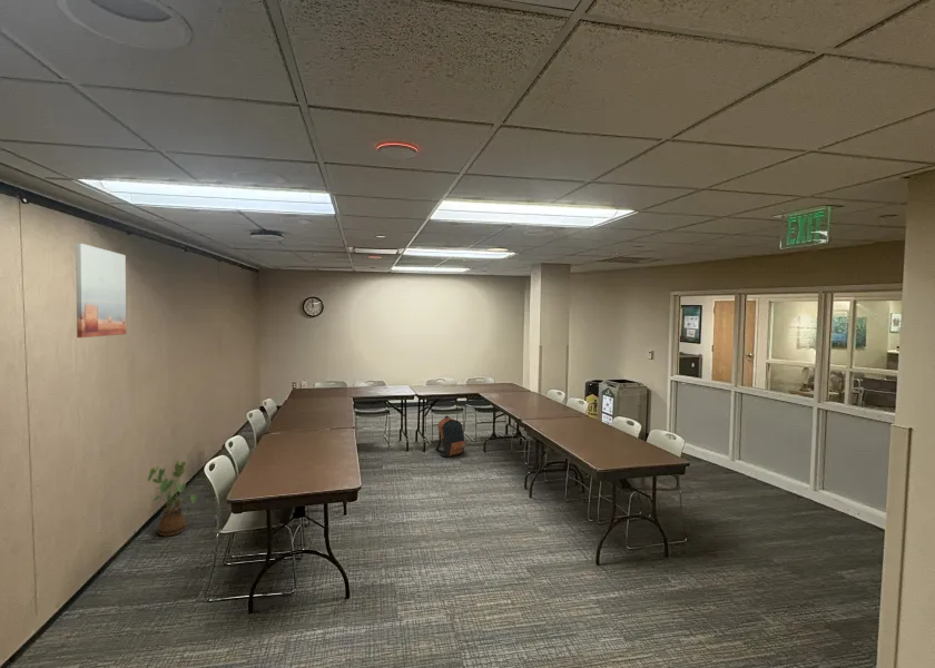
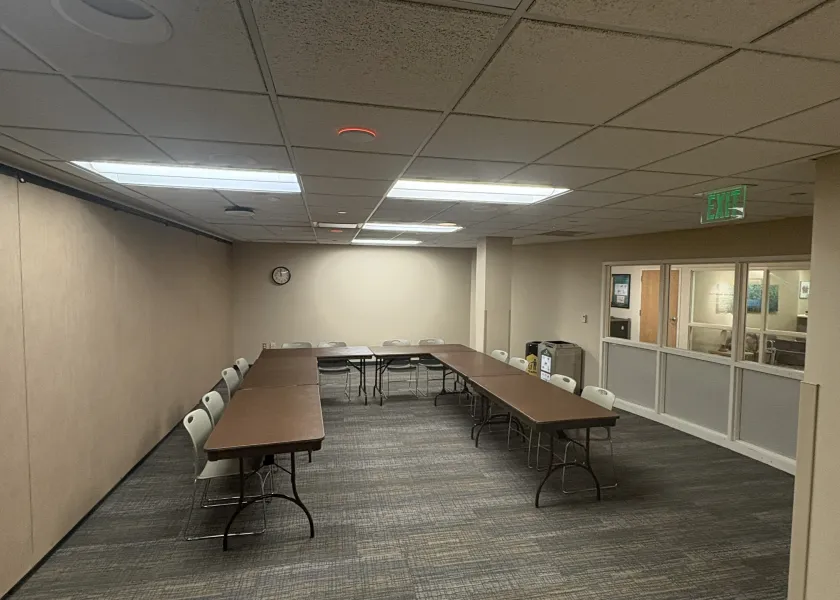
- backpack (449, 434)
- house plant (176, 498)
- wall art (102, 293)
